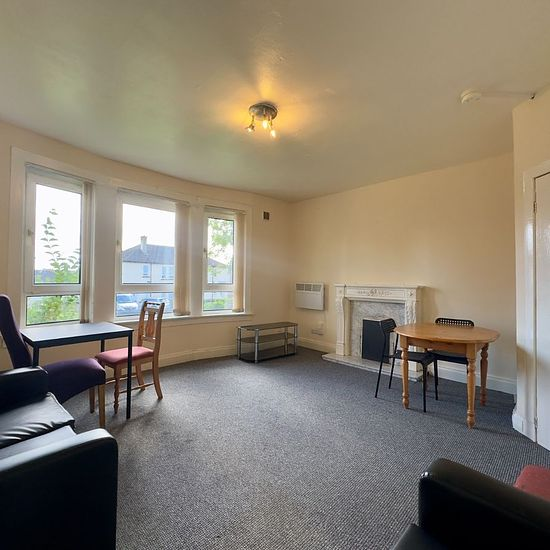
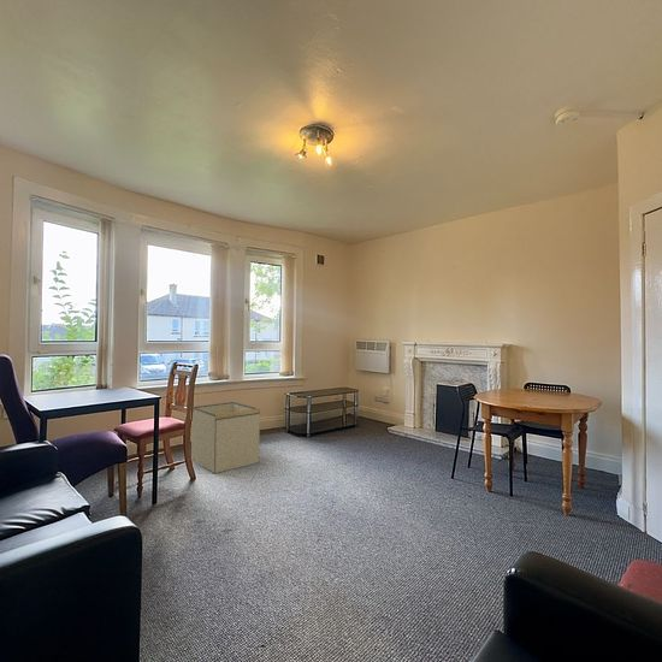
+ storage bin (224, 433)
